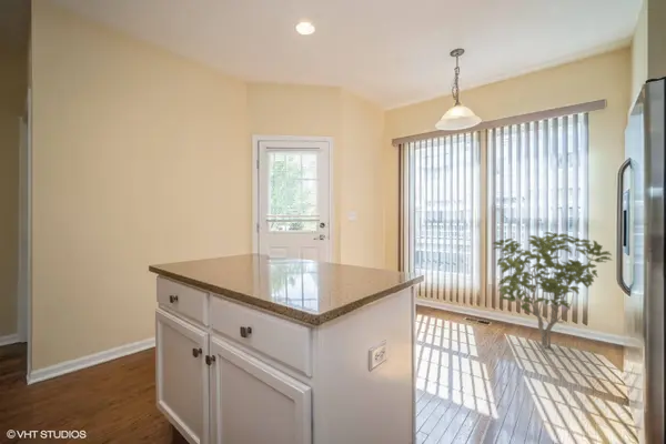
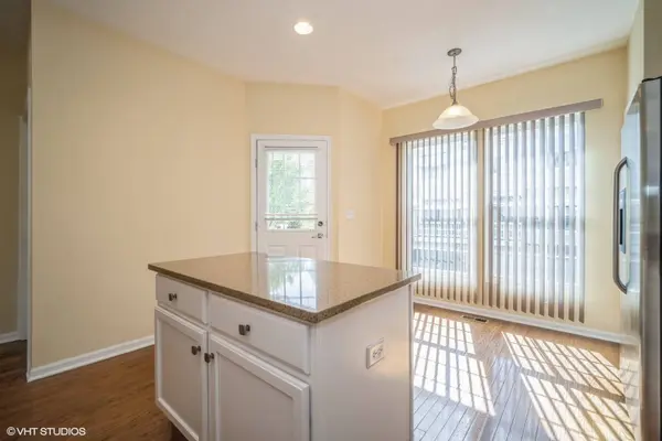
- shrub (546, 289)
